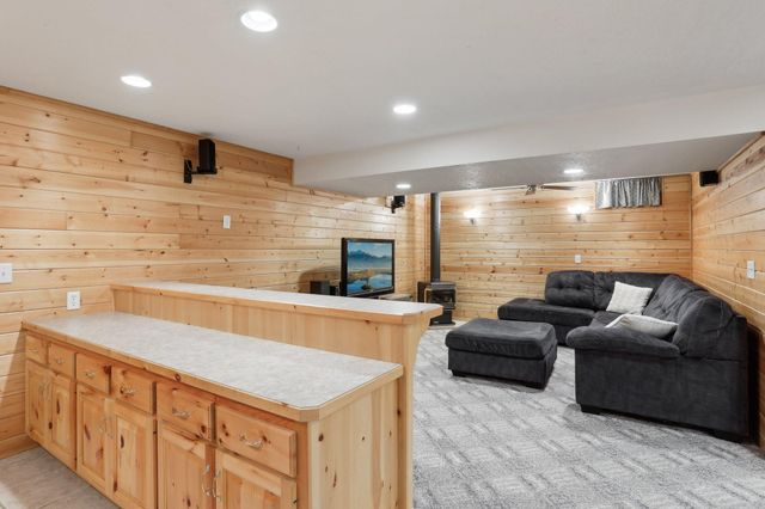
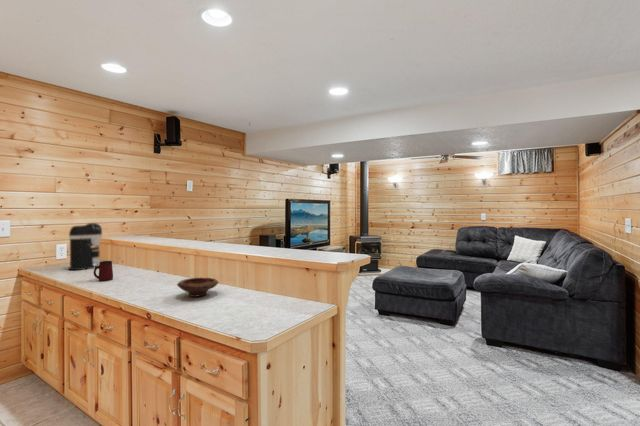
+ mug (103, 270)
+ coffee maker (86, 245)
+ bowl (198, 287)
